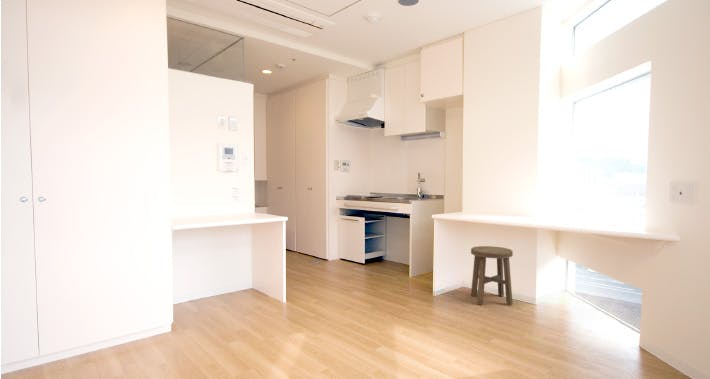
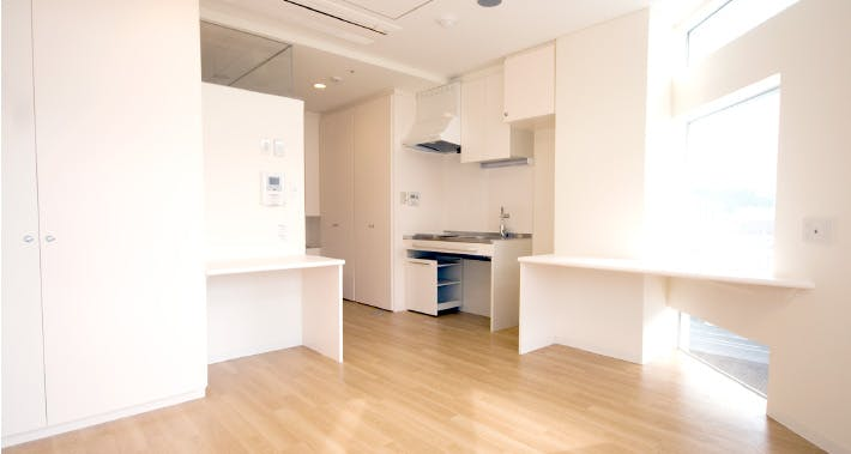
- stool (492, 276)
